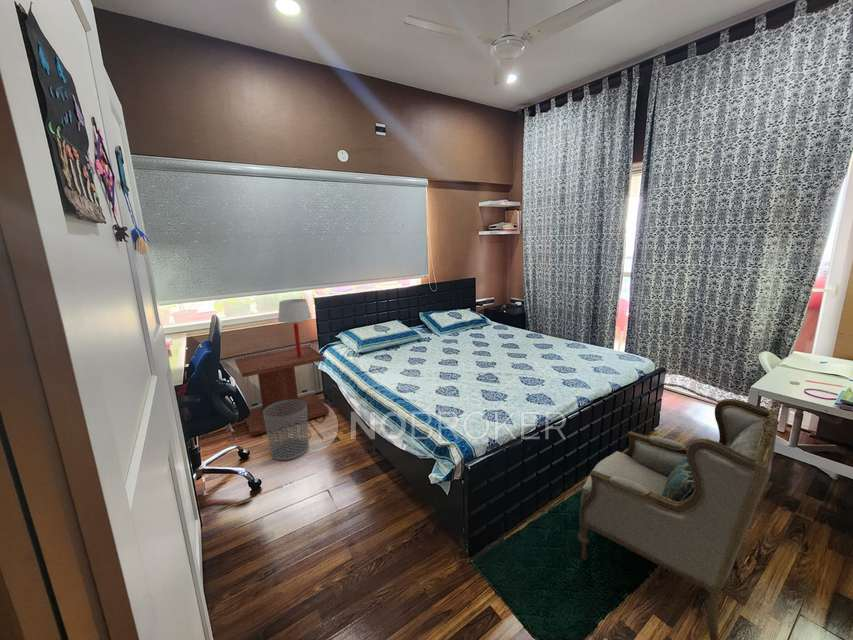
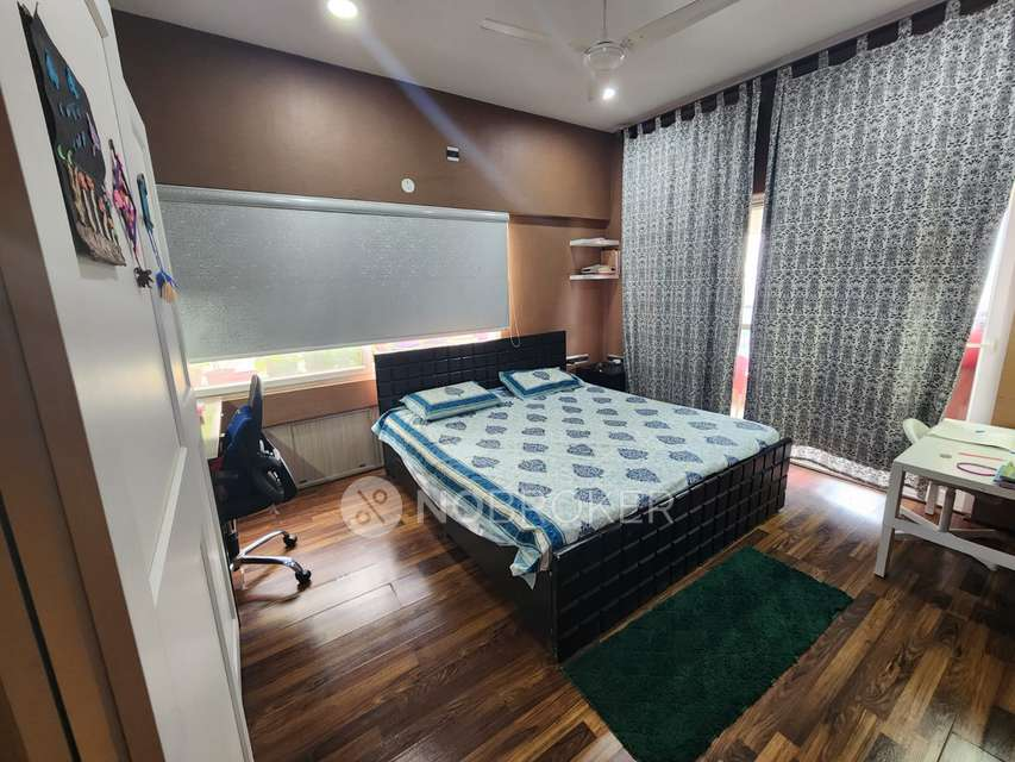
- armchair (670, 486)
- waste bin (287, 429)
- table lamp (296, 328)
- side table (283, 387)
